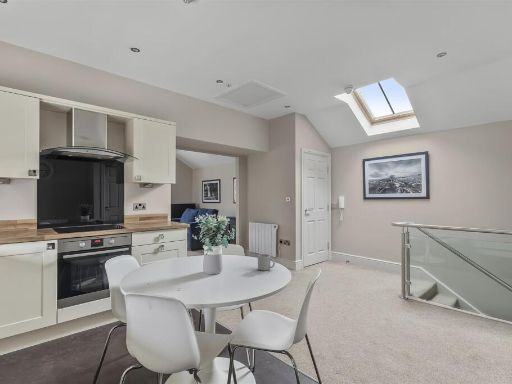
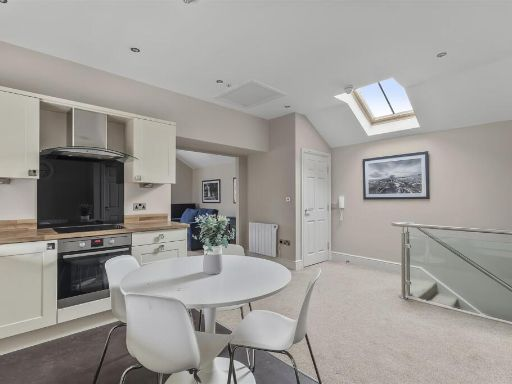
- mug (266, 262)
